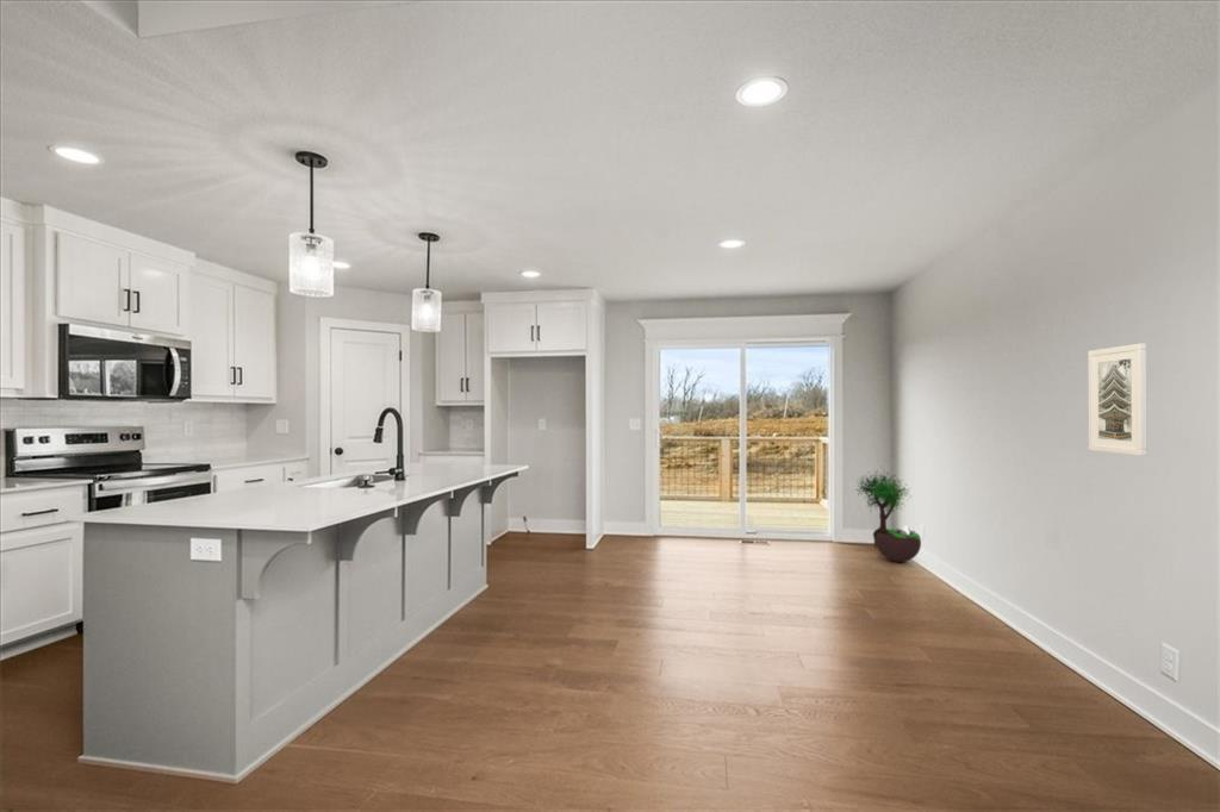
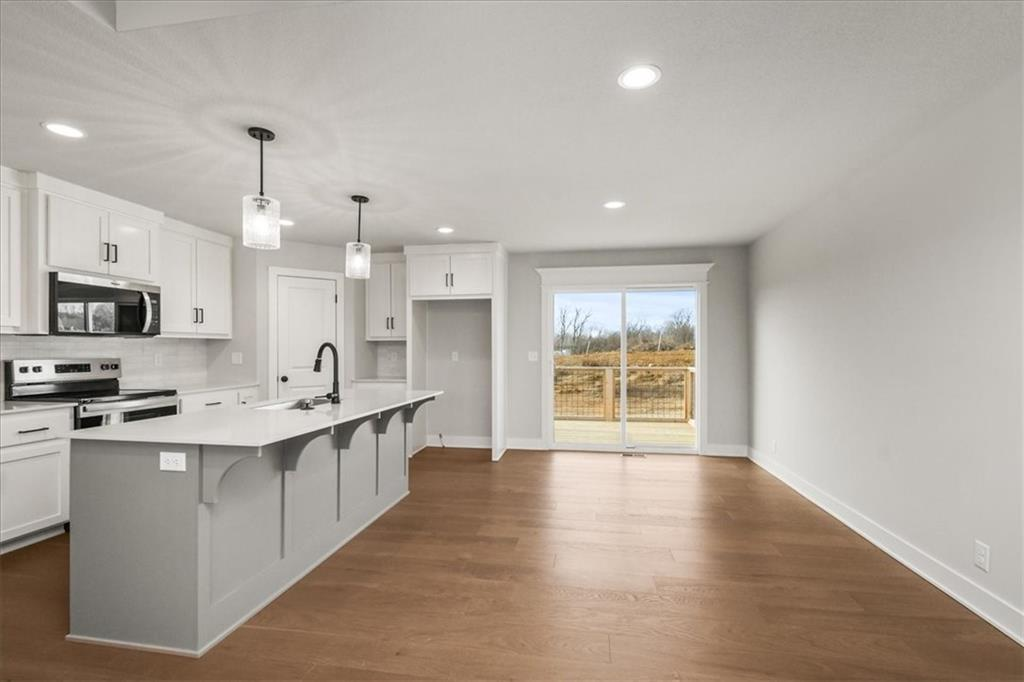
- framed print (1115, 400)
- potted tree (889, 513)
